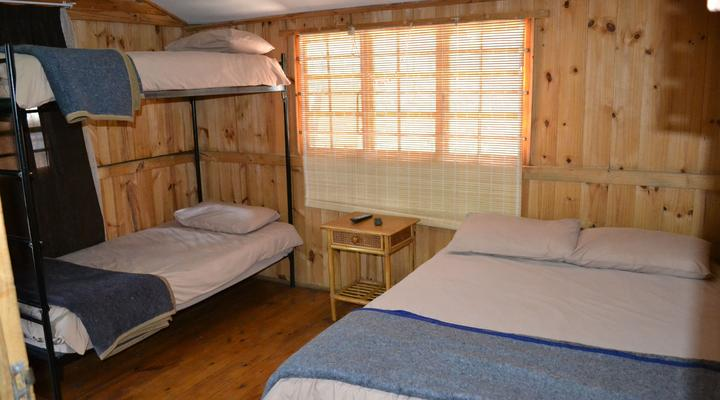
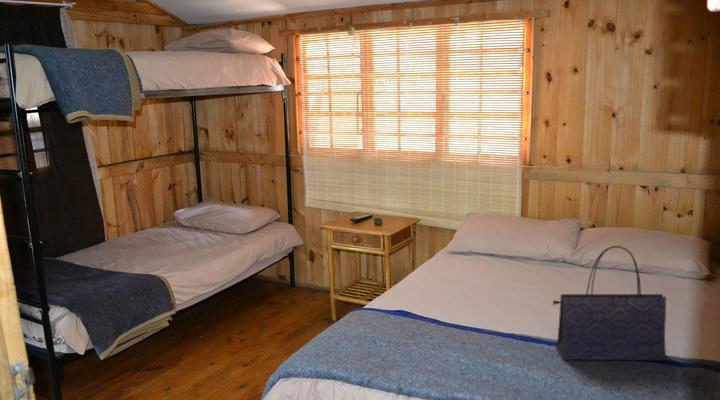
+ tote bag (607, 301)
